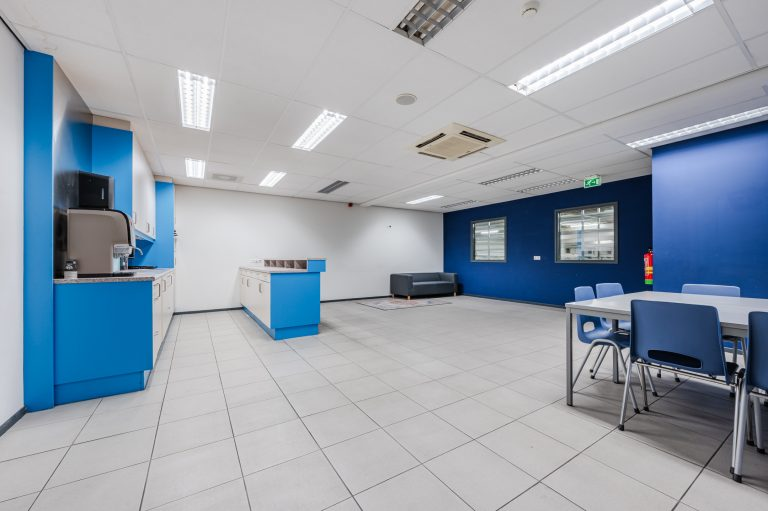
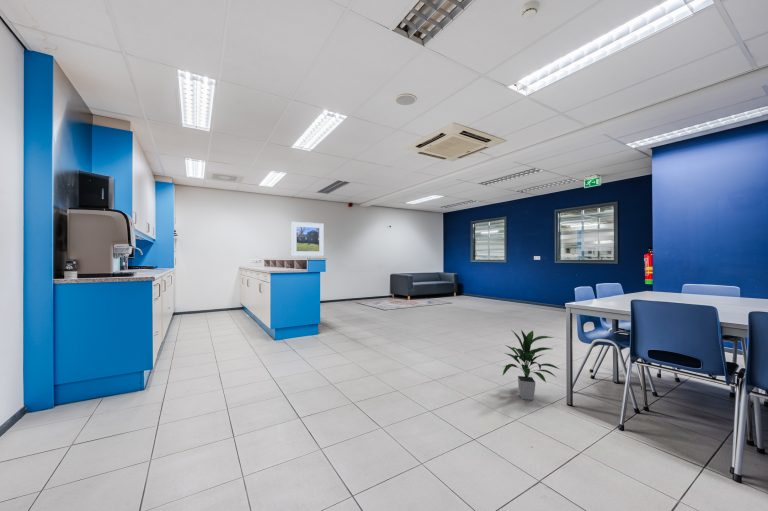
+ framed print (308, 239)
+ indoor plant (527, 362)
